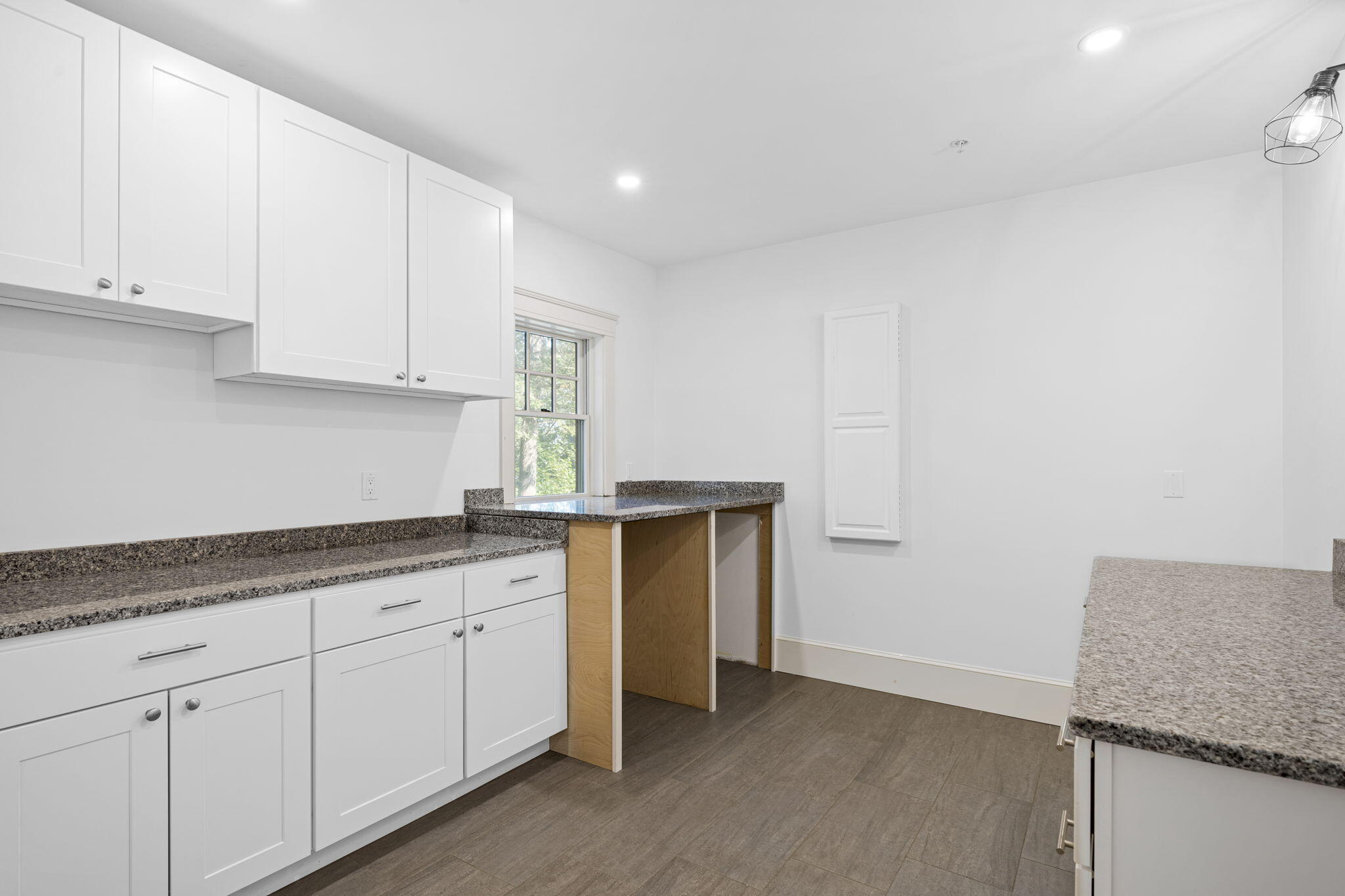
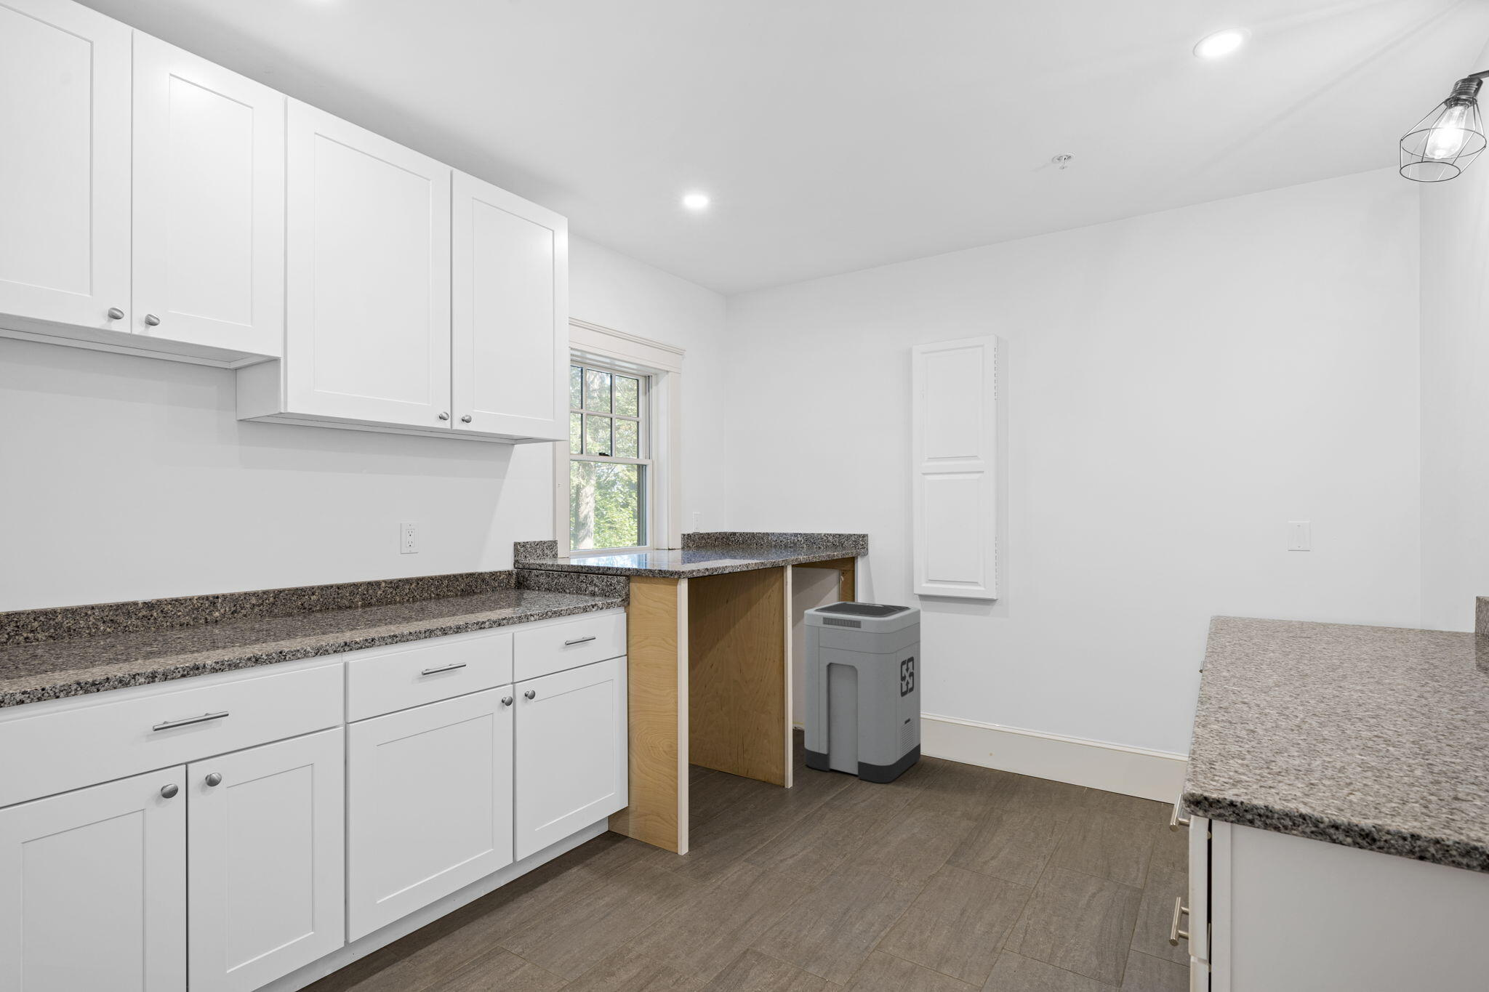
+ trash can (862, 684)
